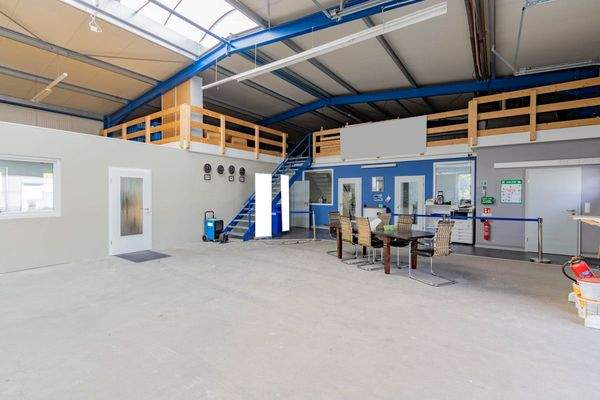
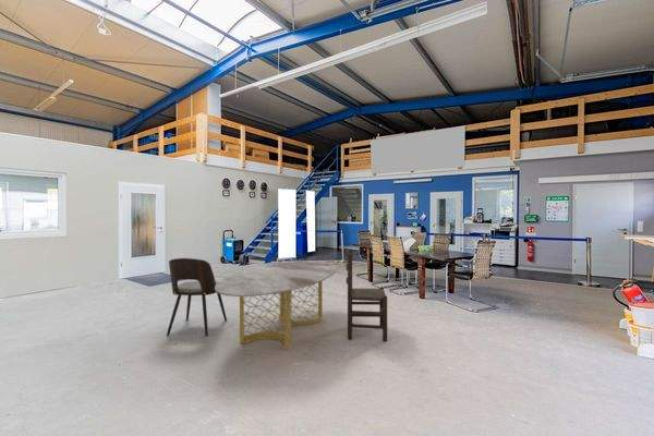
+ dining chair (196, 291)
+ dining table (284, 302)
+ dining chair (365, 291)
